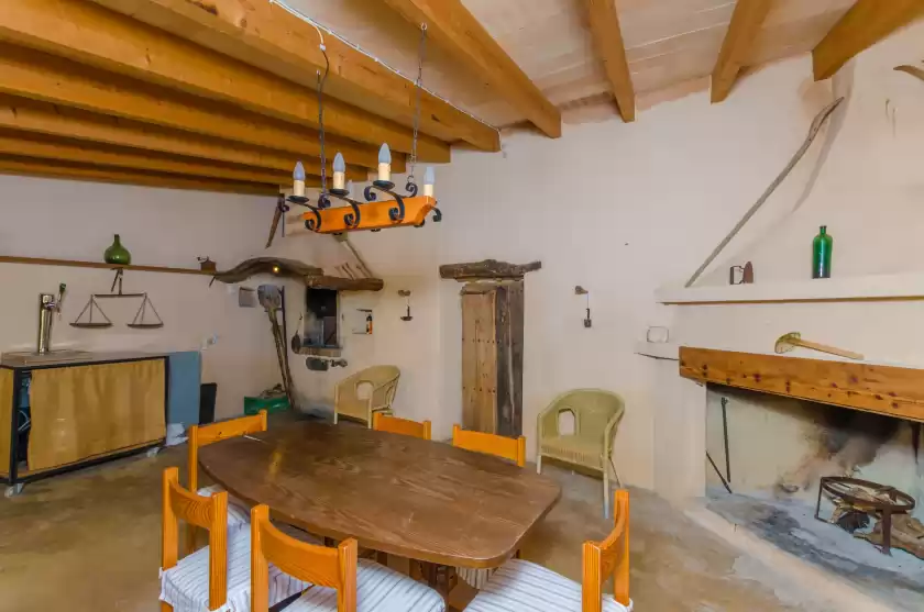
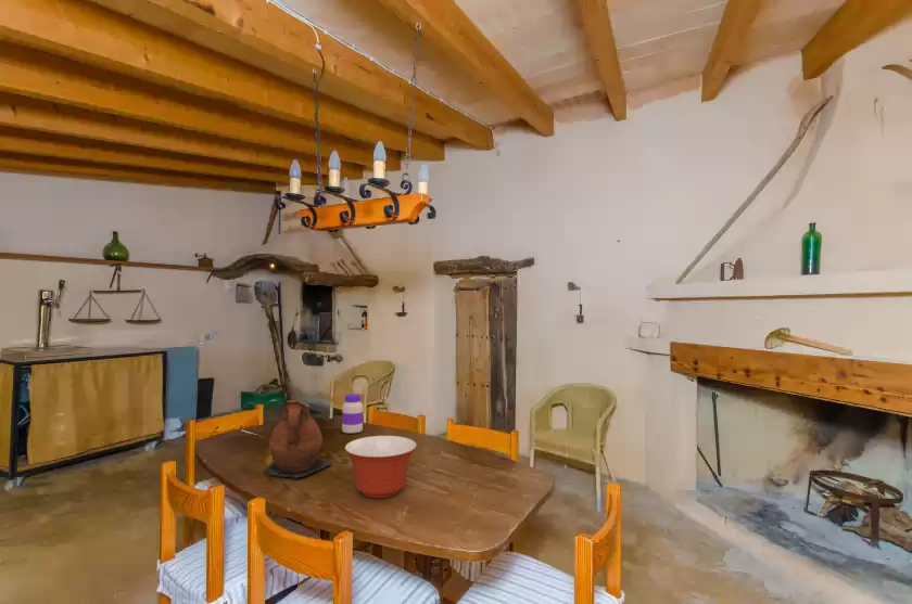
+ jar (352, 413)
+ mixing bowl (380, 467)
+ ceramic pitcher (294, 433)
